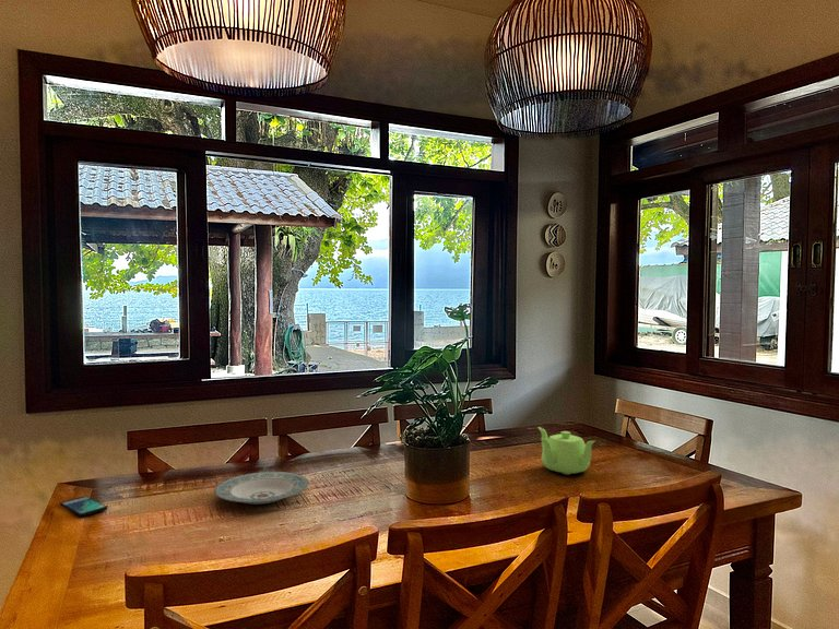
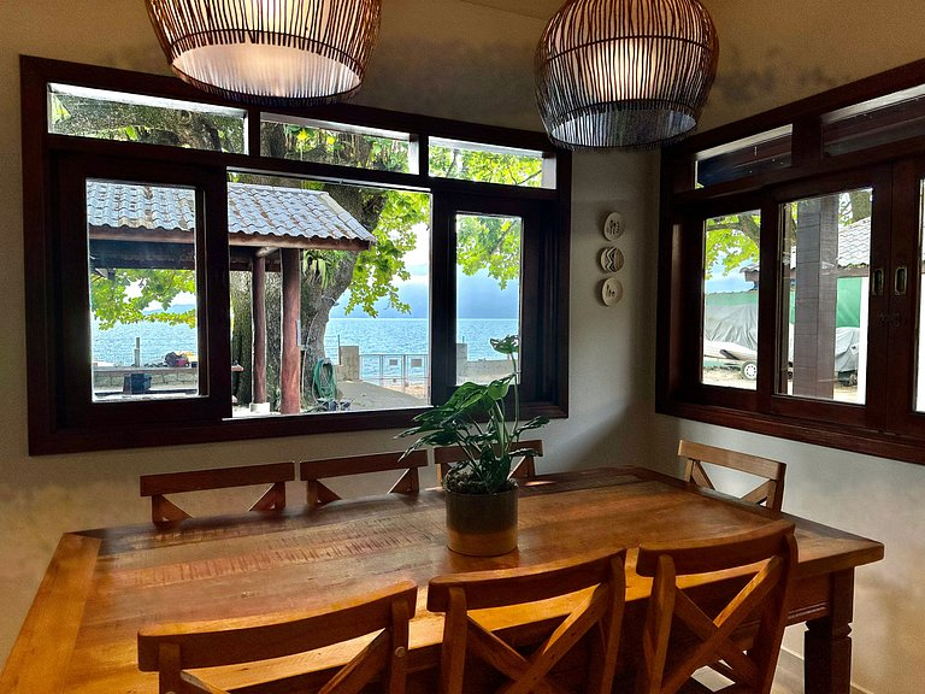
- smartphone (83, 506)
- teapot (560, 451)
- plate (262, 490)
